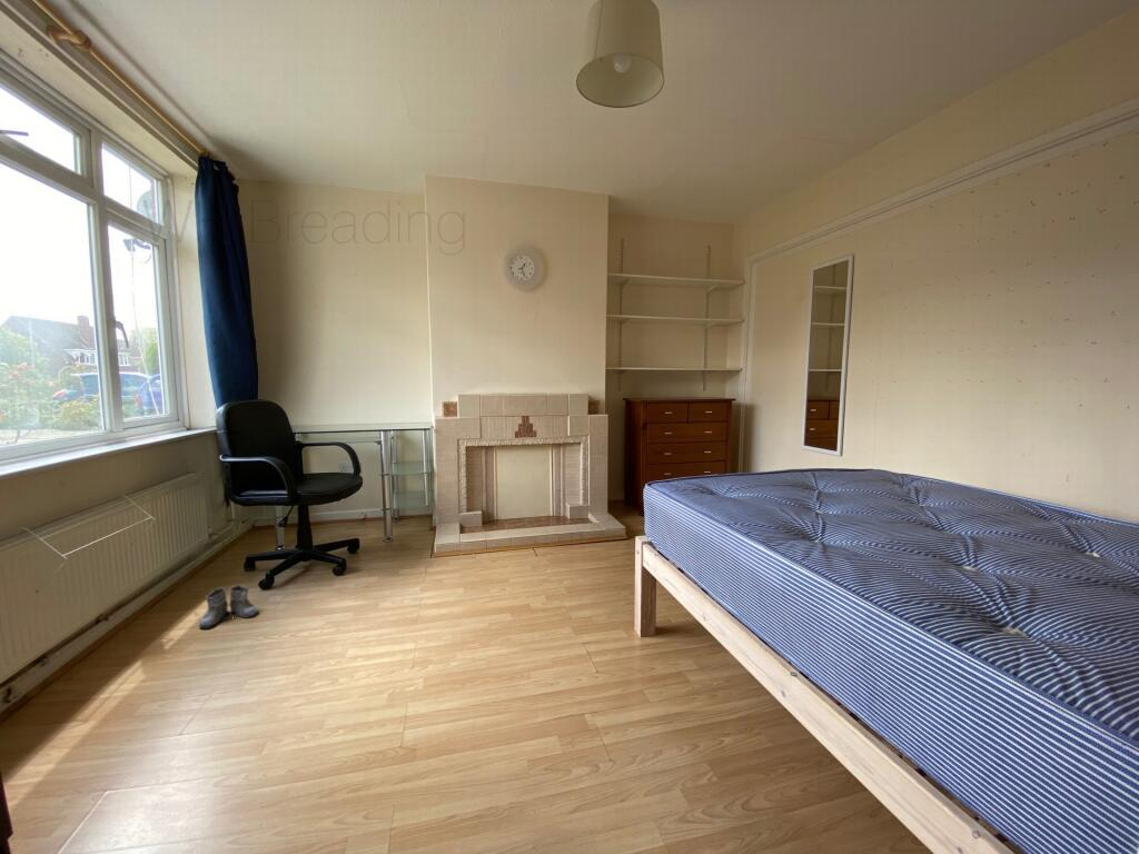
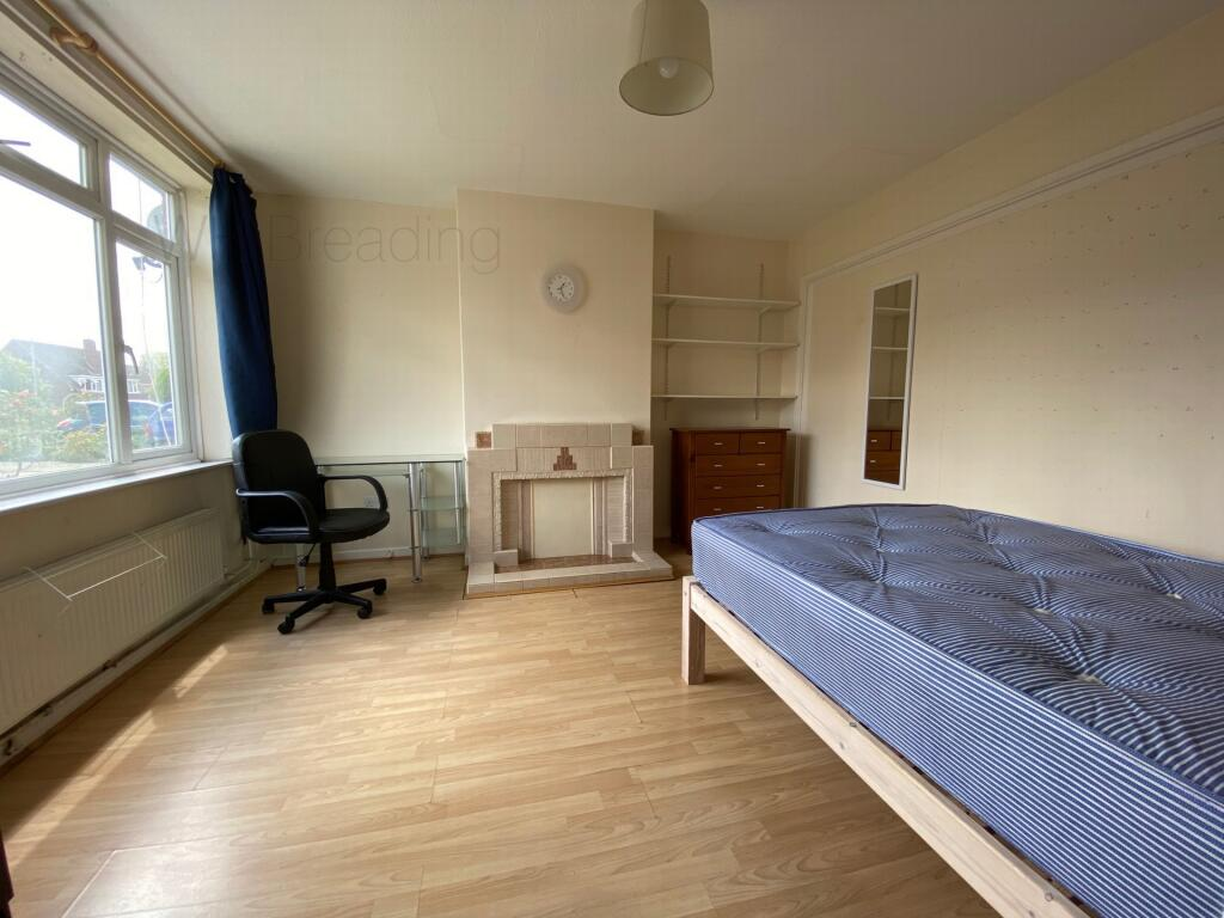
- boots (226, 604)
